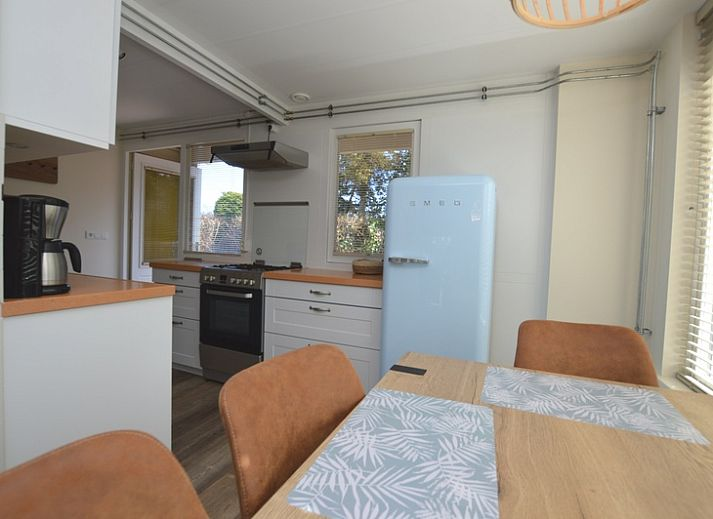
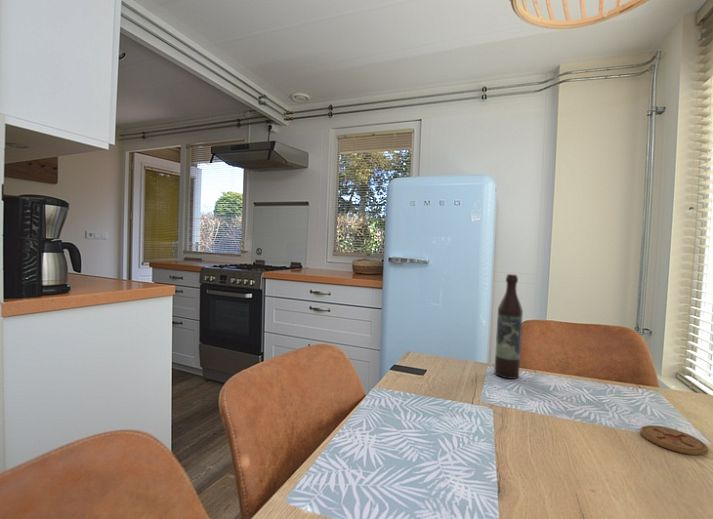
+ coaster (672, 439)
+ wine bottle (509, 325)
